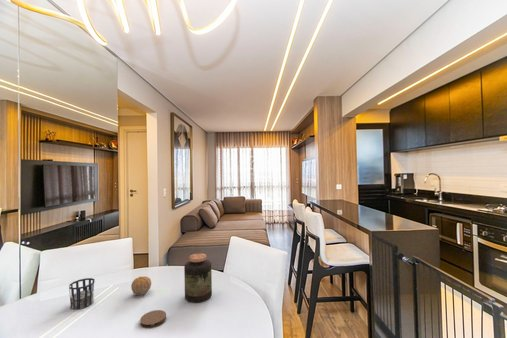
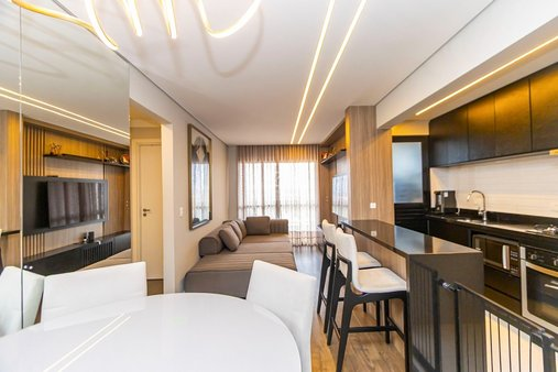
- cup (82, 293)
- fruit (141, 285)
- coaster (153, 318)
- jar (198, 276)
